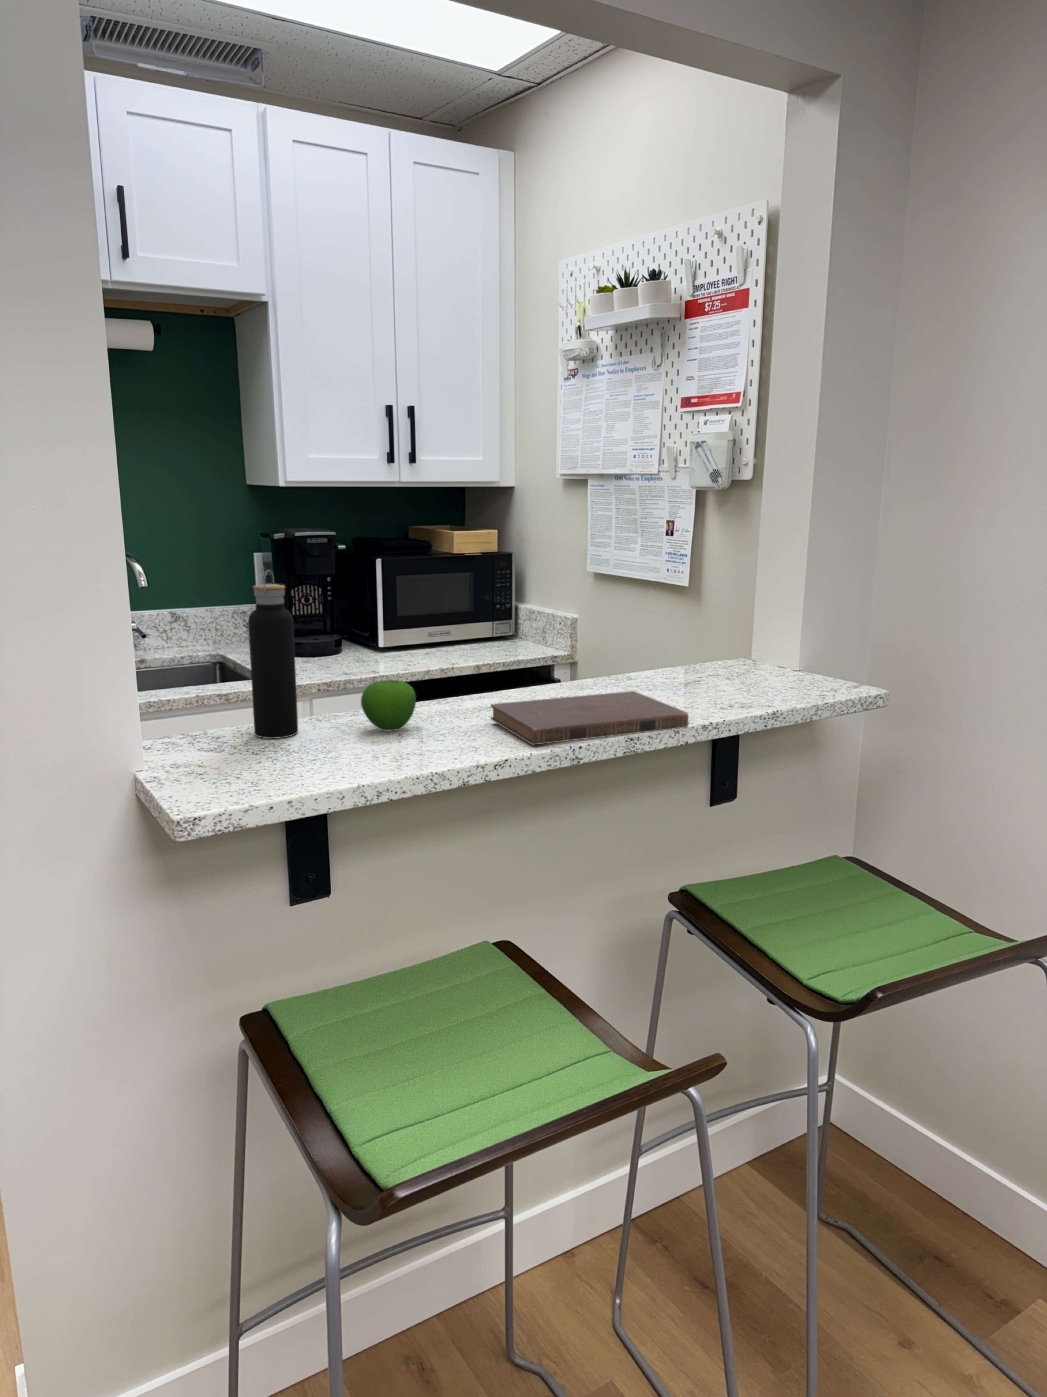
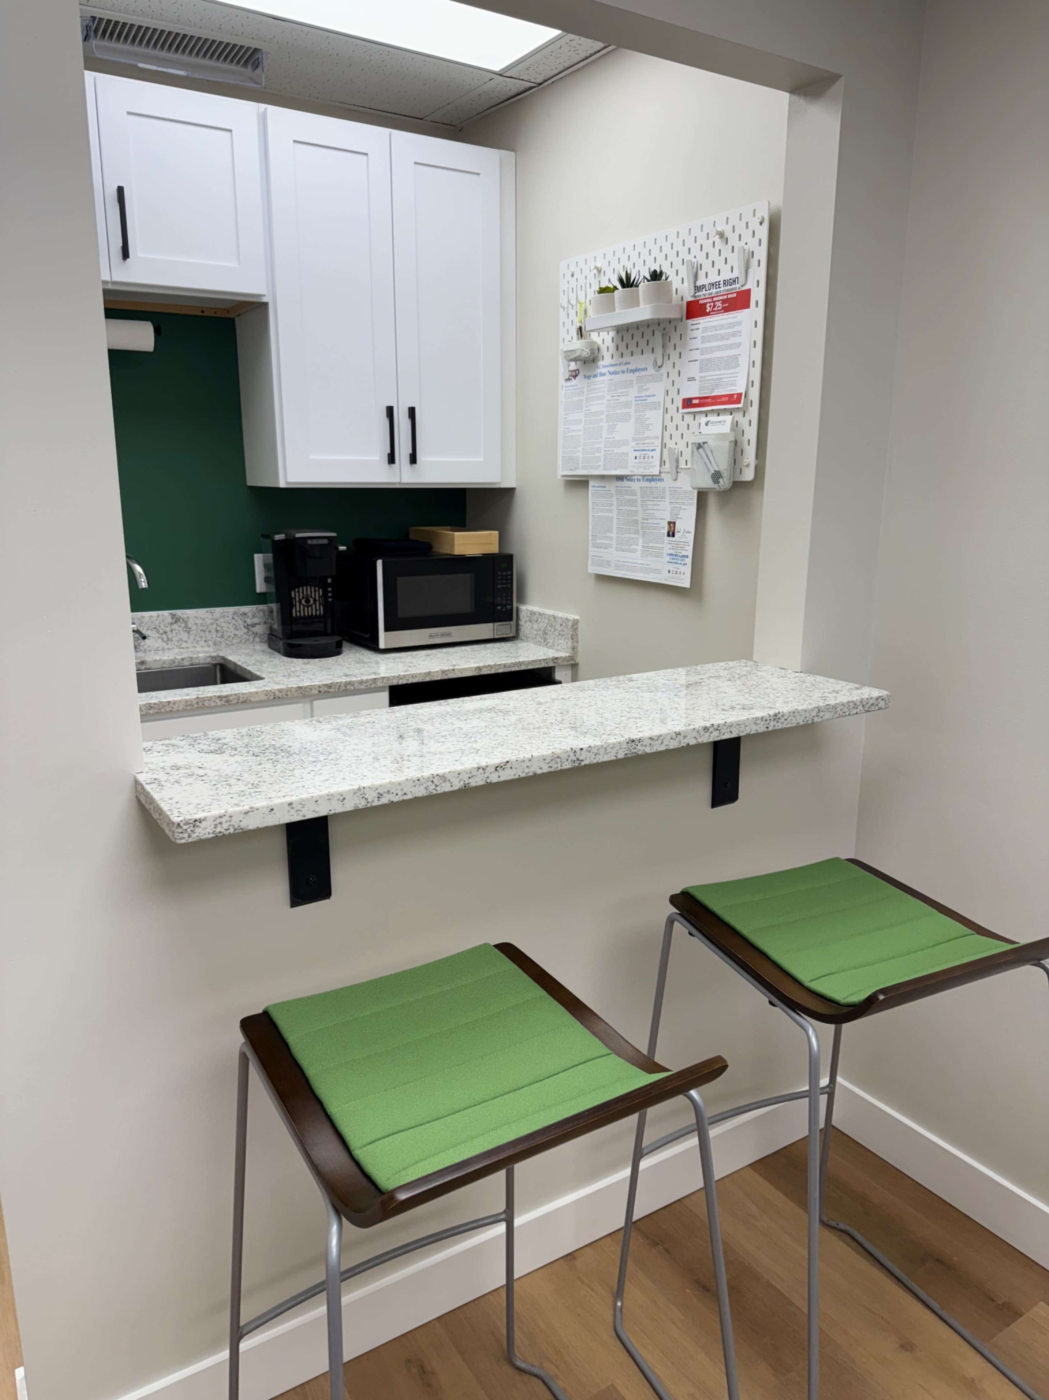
- water bottle (273, 652)
- book (588, 716)
- apple (388, 705)
